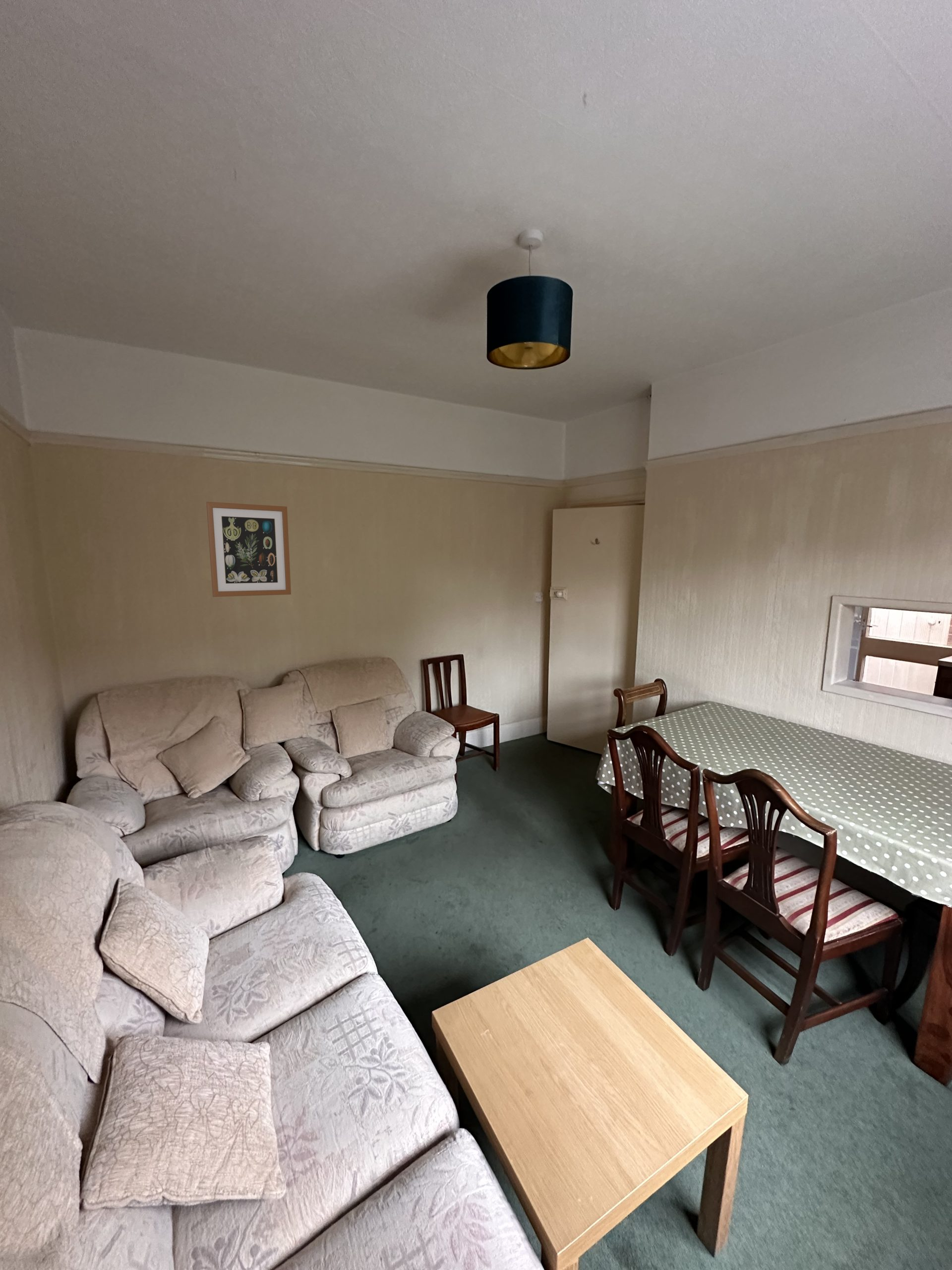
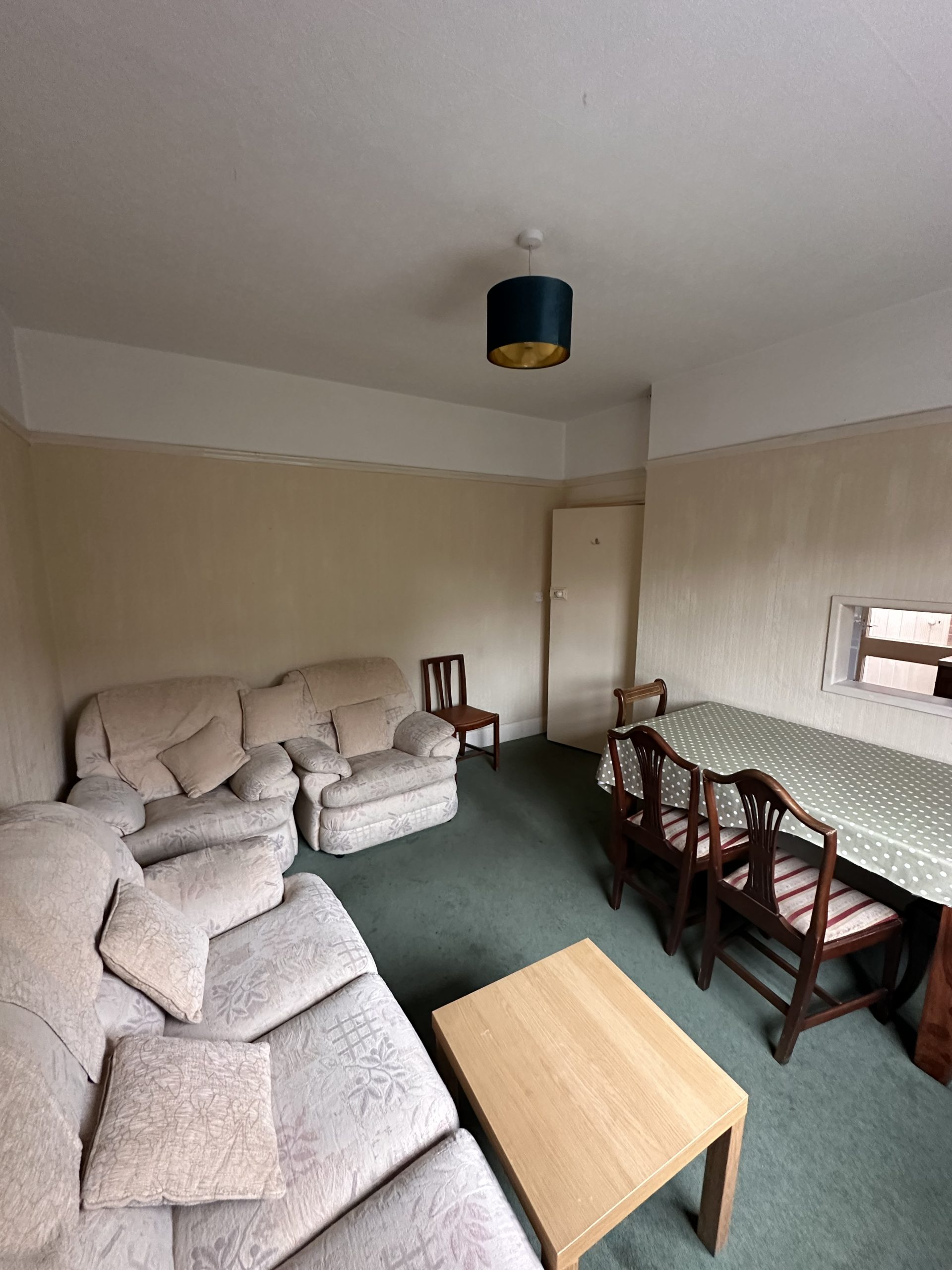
- wall art (250, 550)
